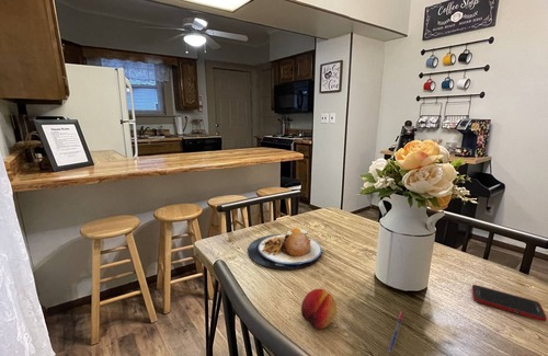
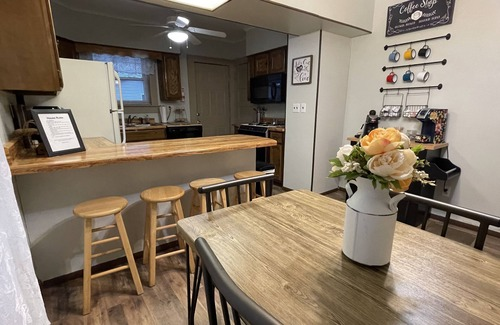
- pen (396, 330)
- cell phone (505, 301)
- fruit (319, 307)
- plate (284, 240)
